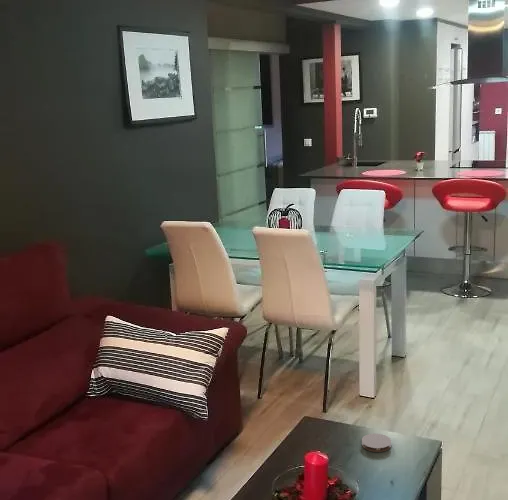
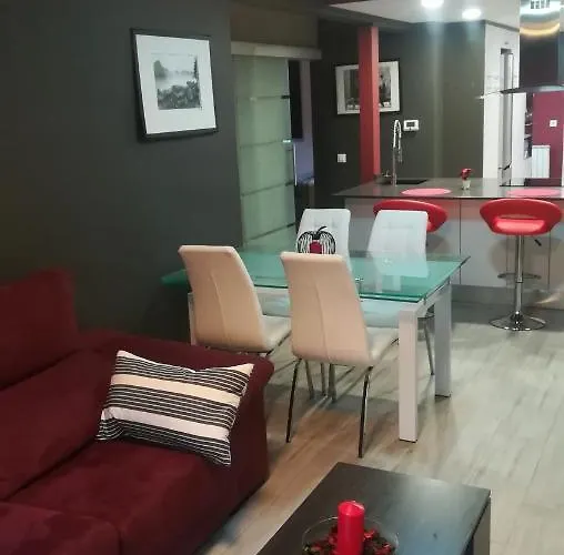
- coaster (376, 442)
